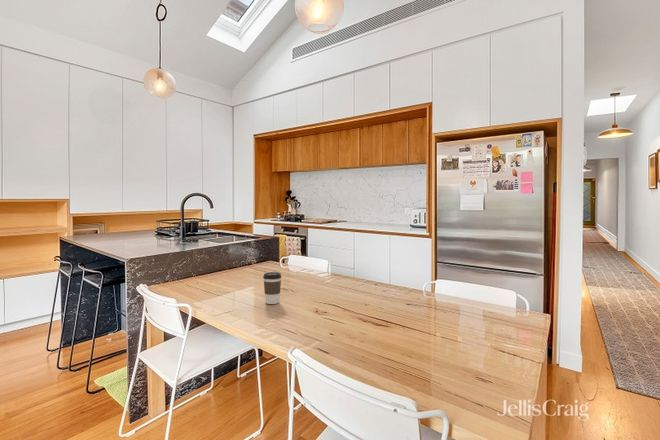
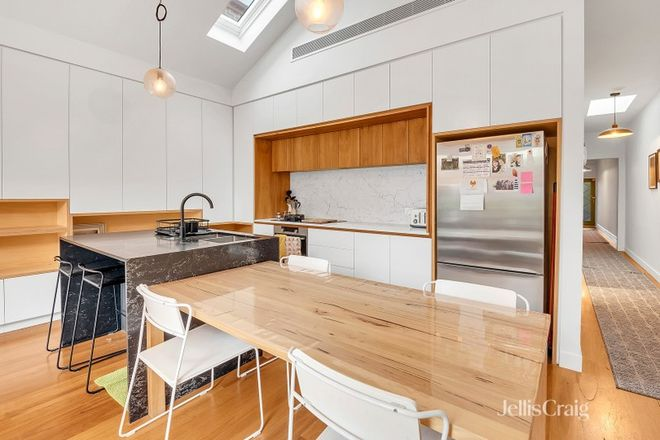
- coffee cup (272, 287)
